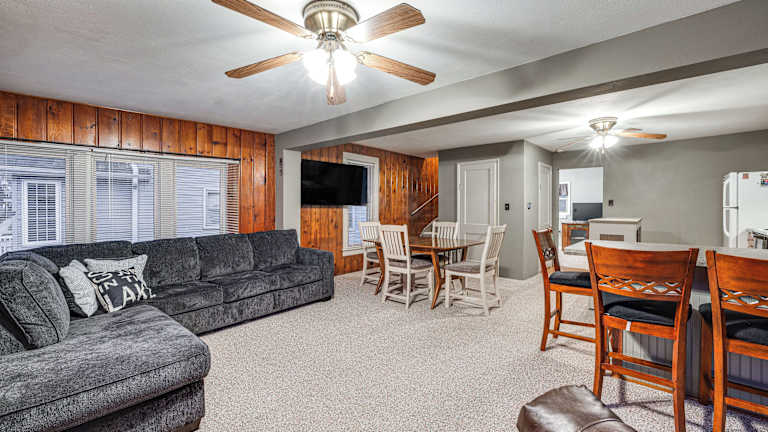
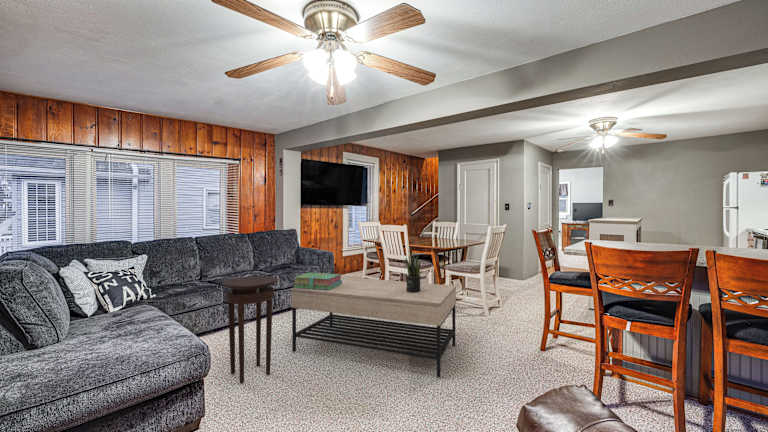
+ stack of books (317, 280)
+ stool (256, 327)
+ coffee table (375, 317)
+ potted plant (413, 271)
